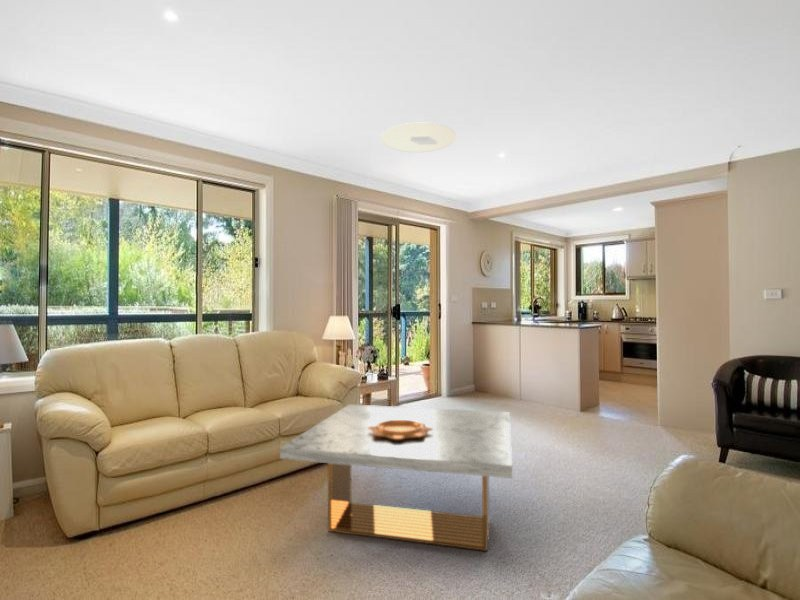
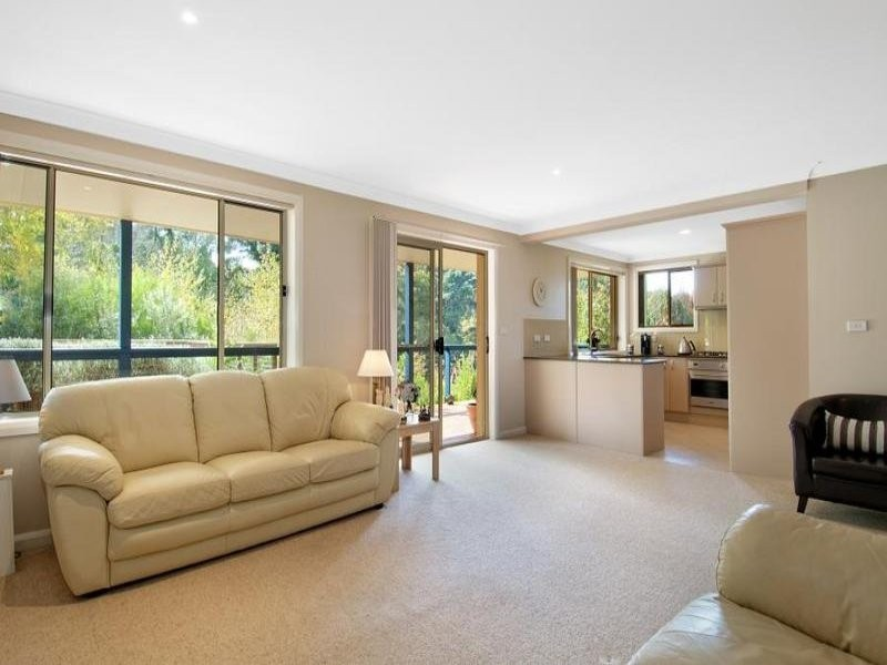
- ceiling light (418, 135)
- decorative bowl (399, 428)
- coffee table (411, 469)
